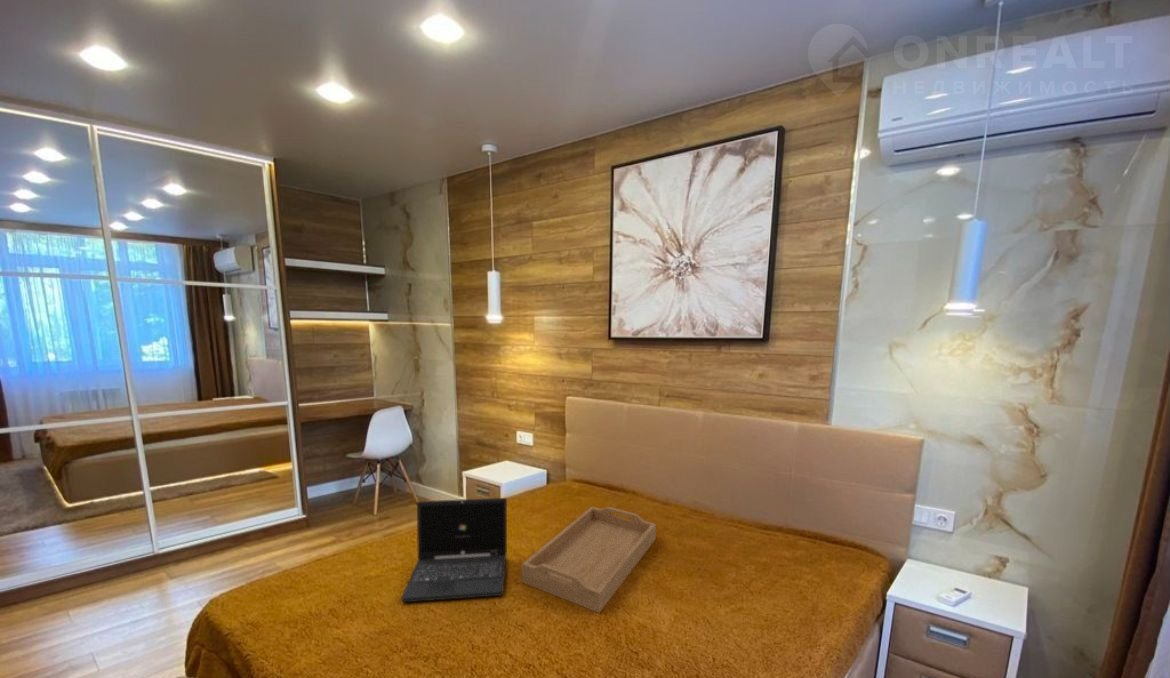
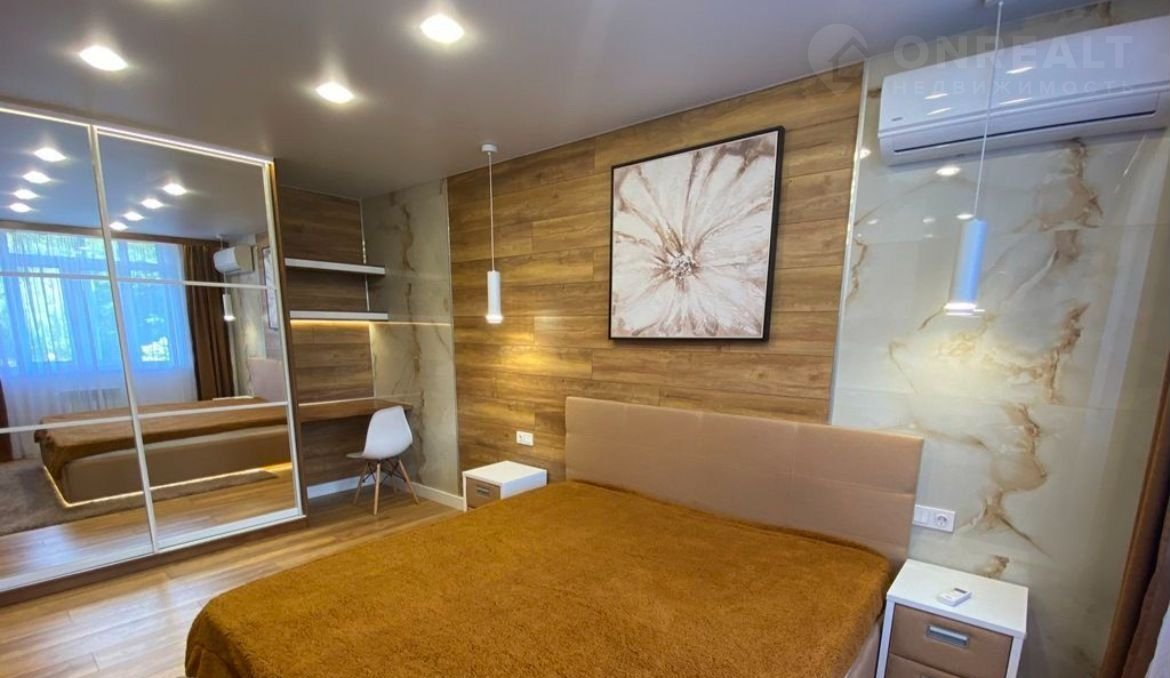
- serving tray (594, 547)
- laptop (458, 546)
